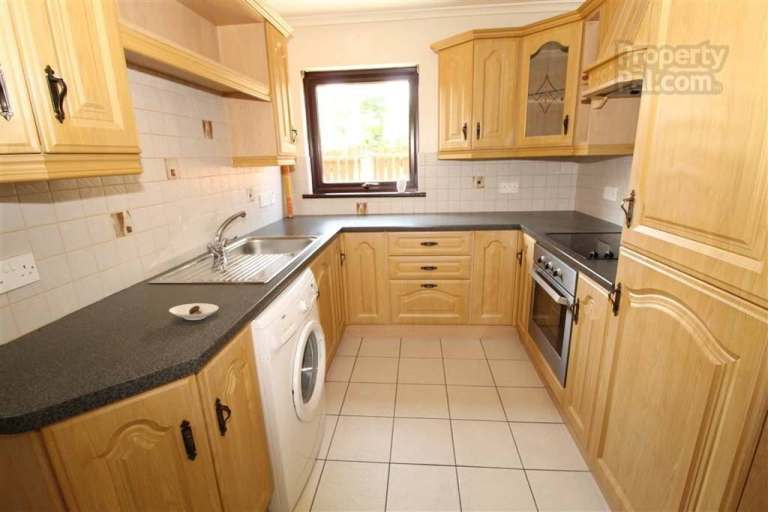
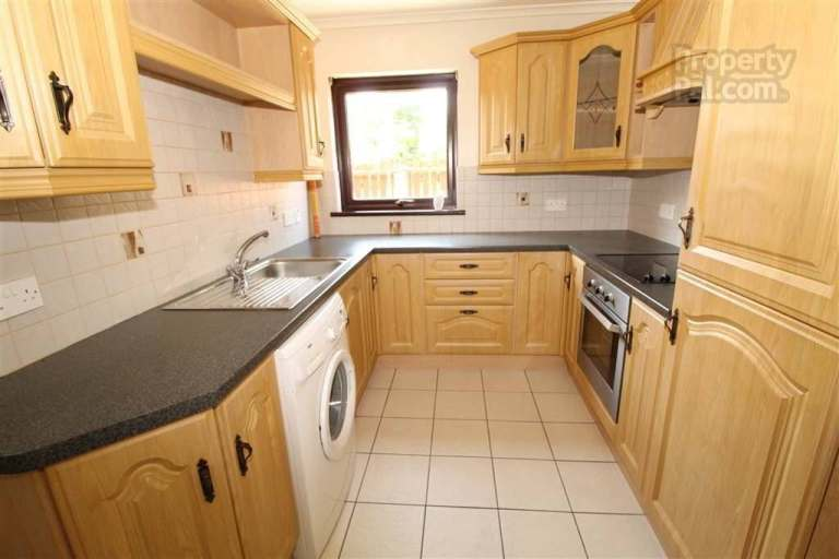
- saucer (194, 312)
